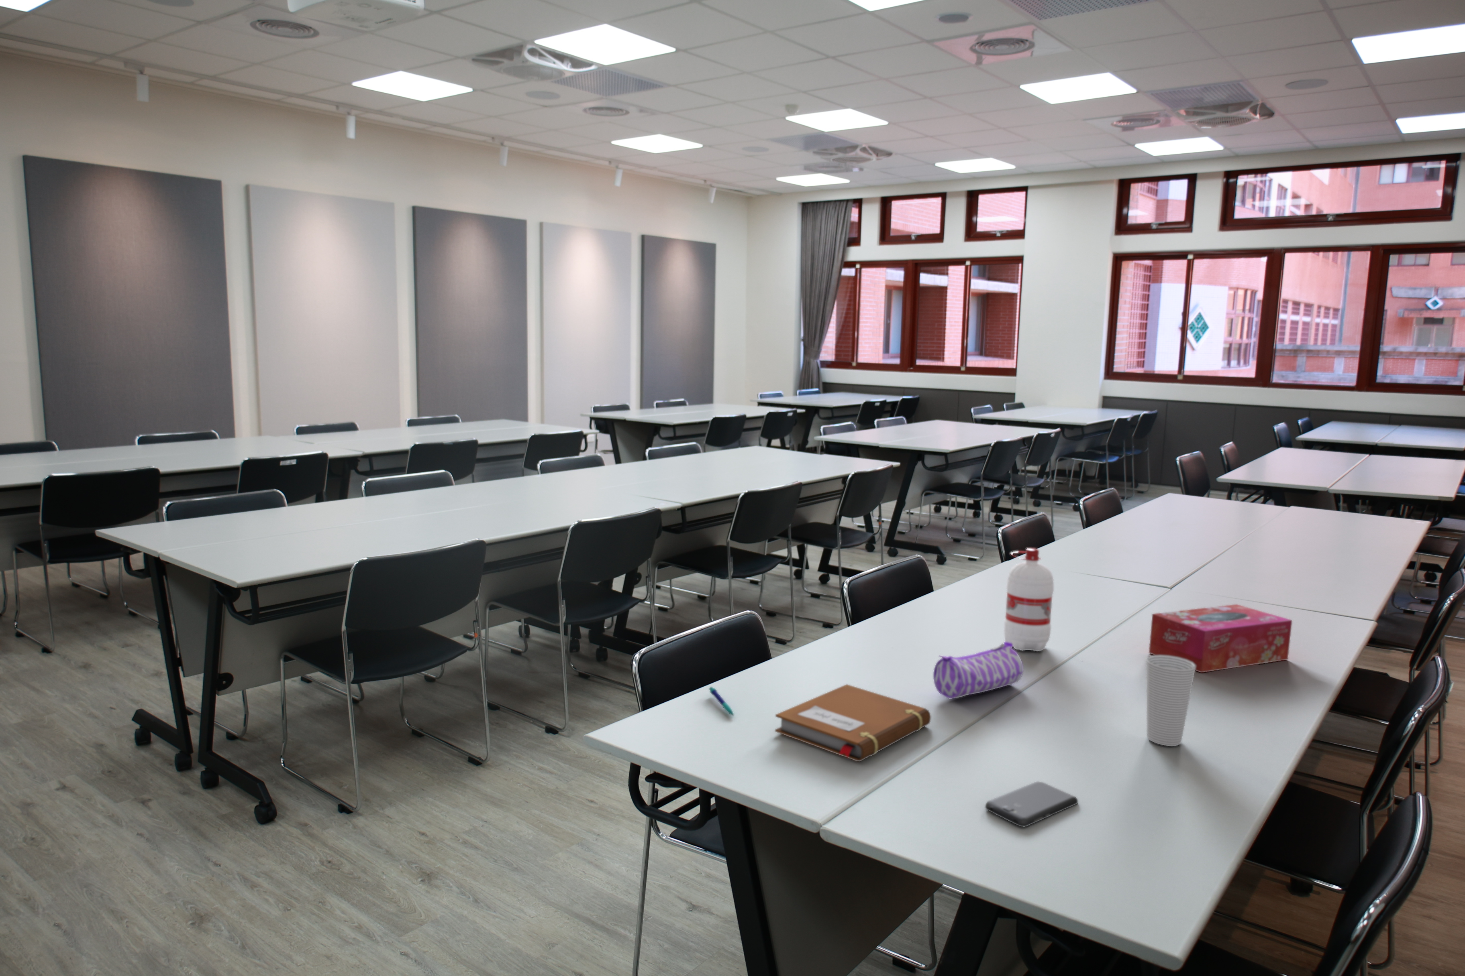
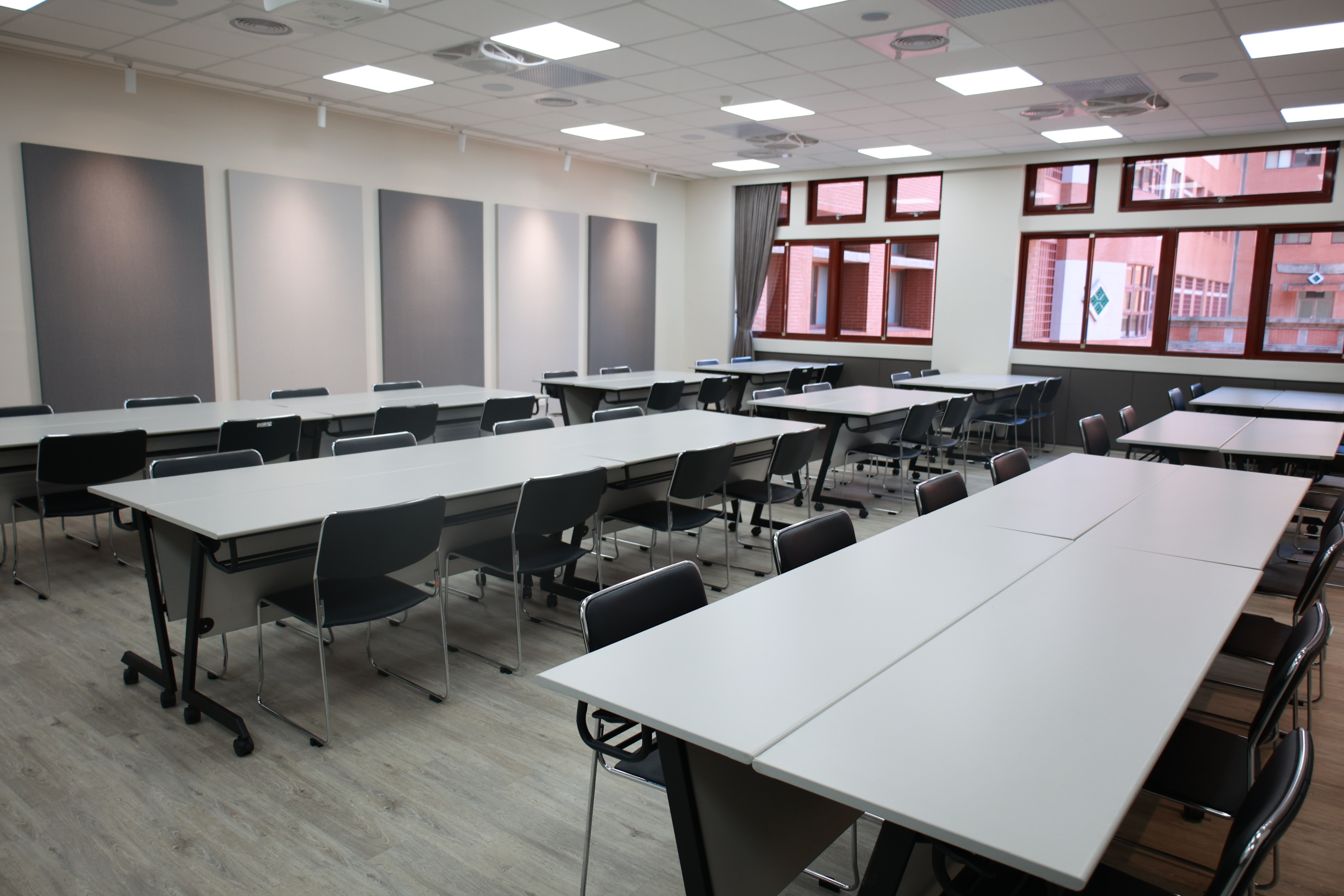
- notebook (852, 721)
- water bottle (1029, 598)
- tissue box (1220, 636)
- smartphone (1031, 802)
- pen (722, 701)
- cup (1167, 701)
- pencil case (979, 670)
